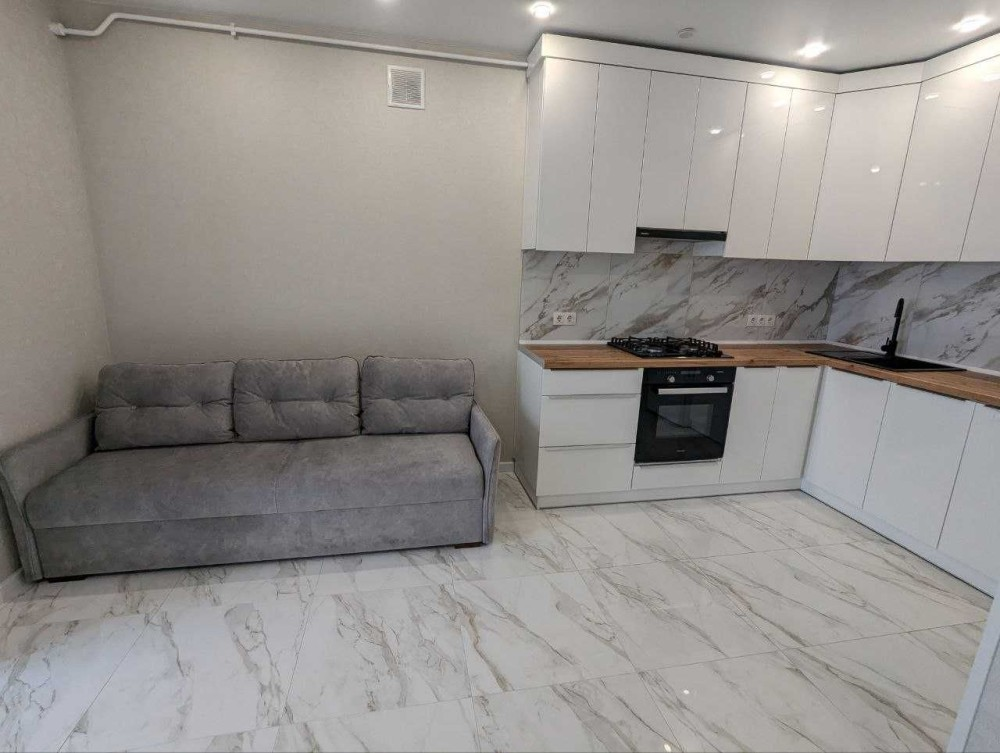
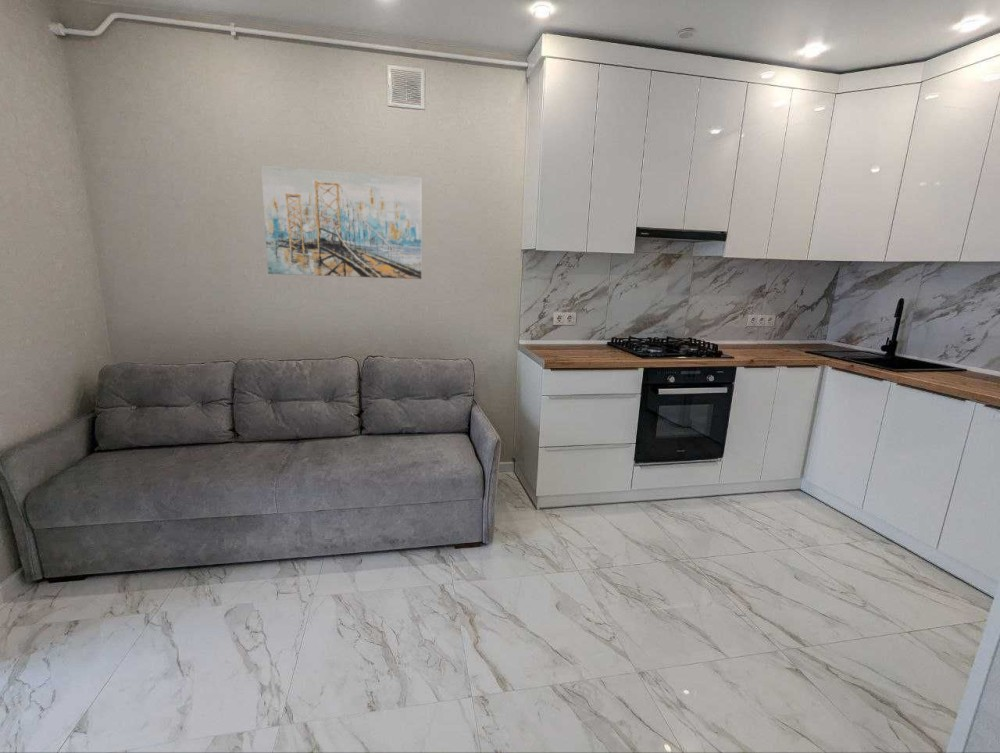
+ wall art (345, 225)
